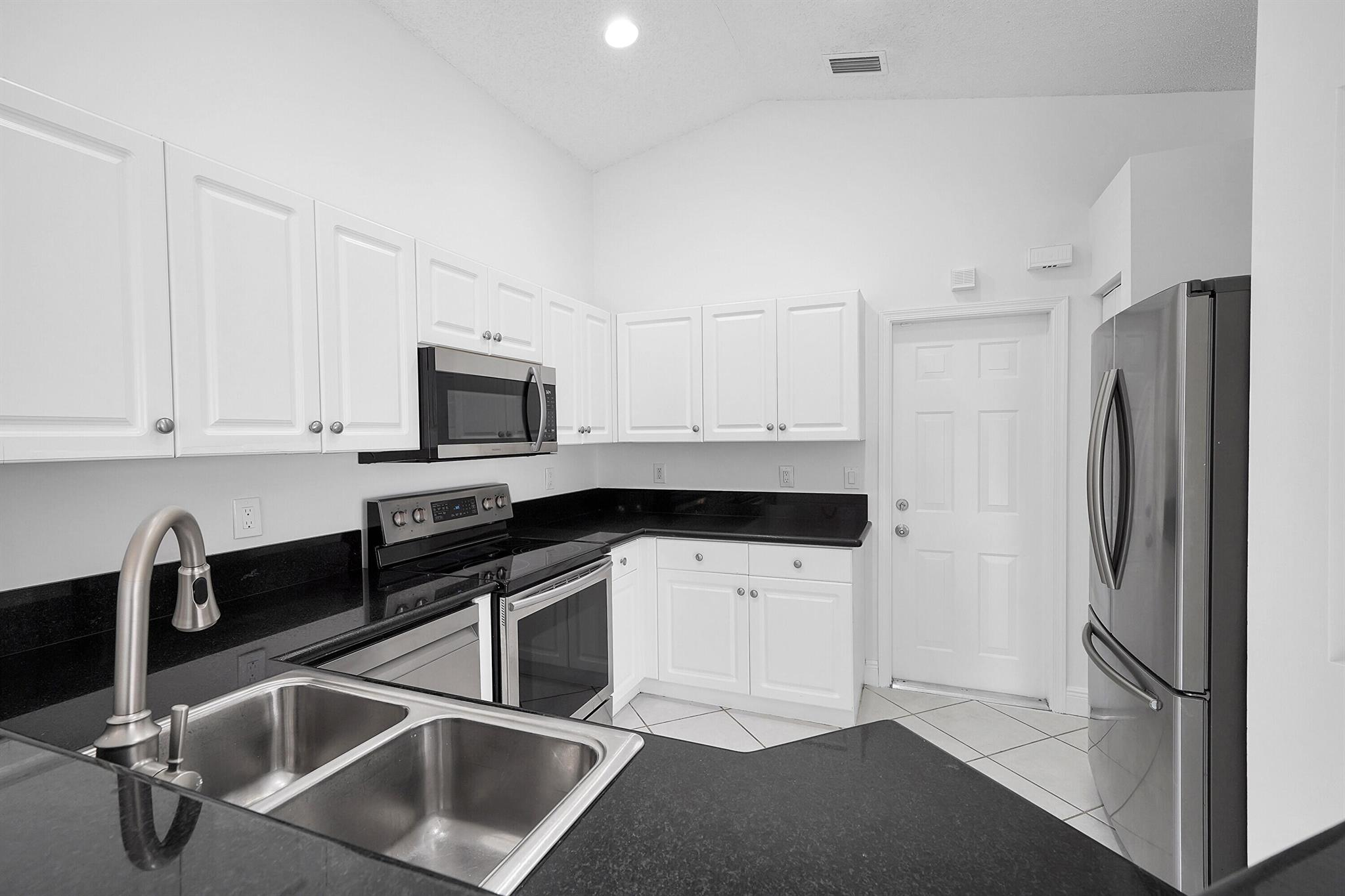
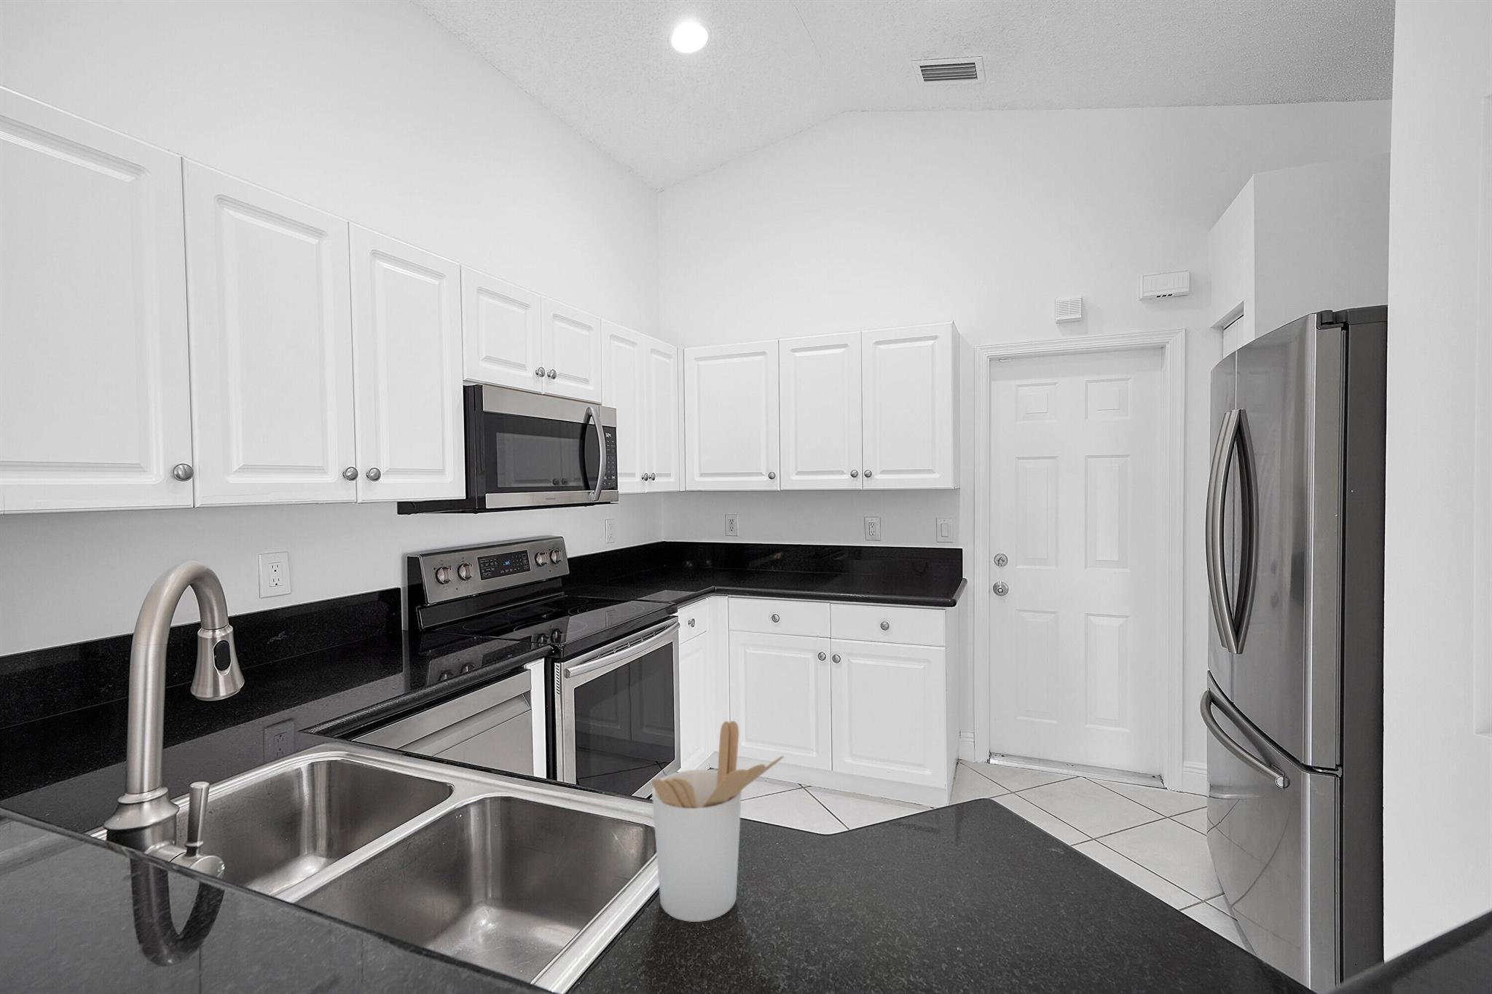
+ utensil holder (714, 823)
